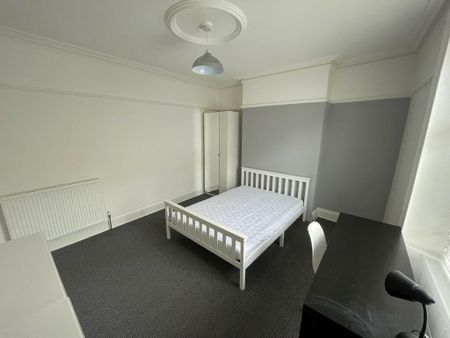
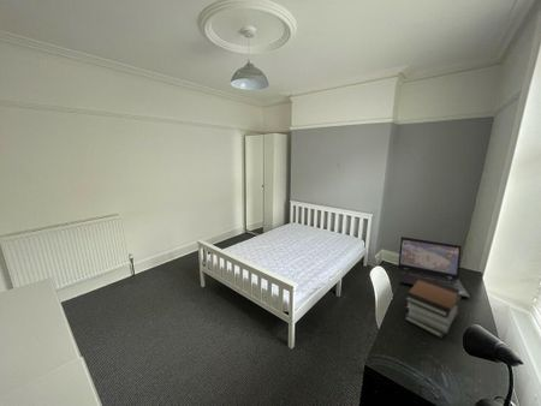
+ book stack (432, 305)
+ laptop (430, 263)
